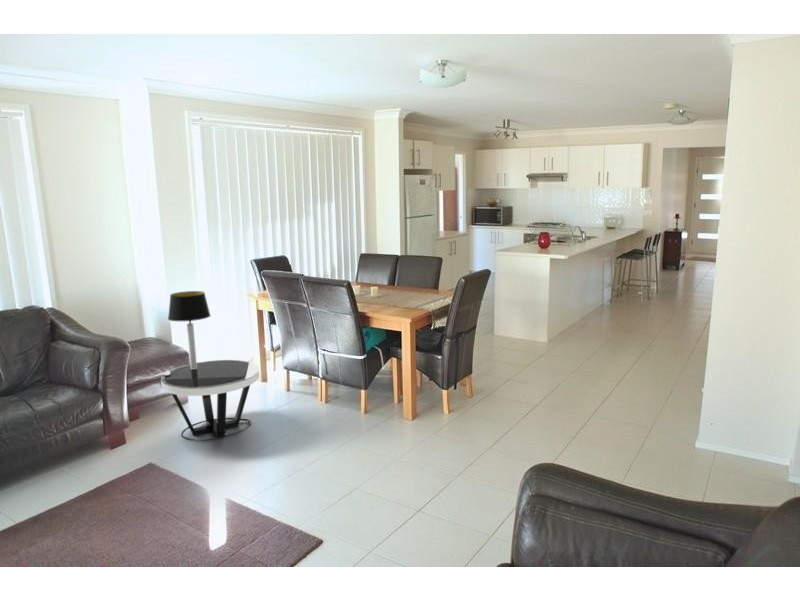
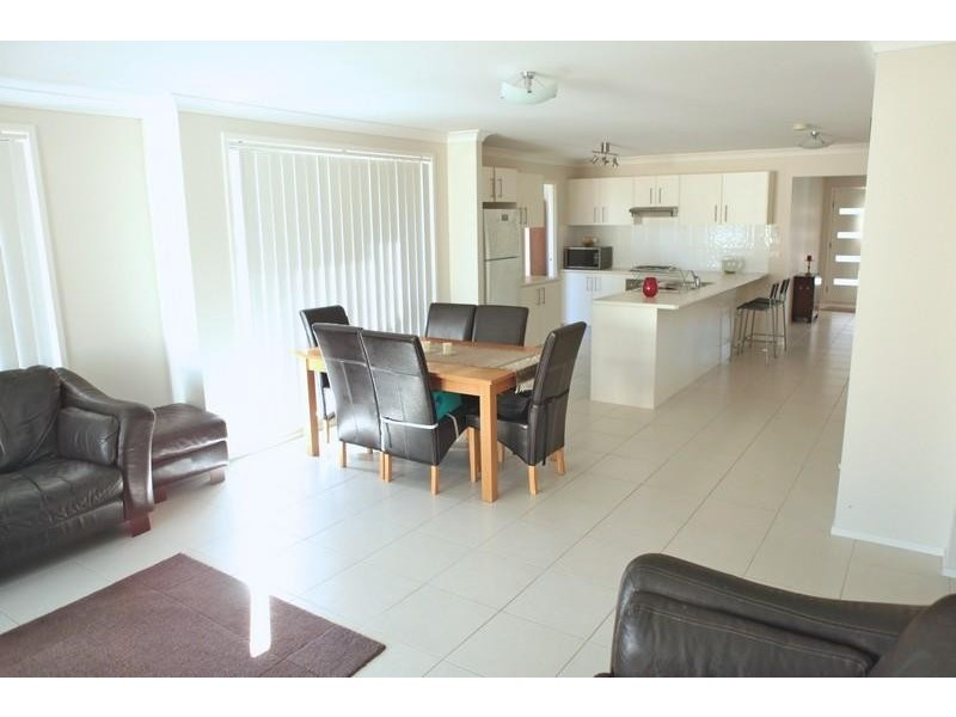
- side table (210, 400)
- table lamp (190, 331)
